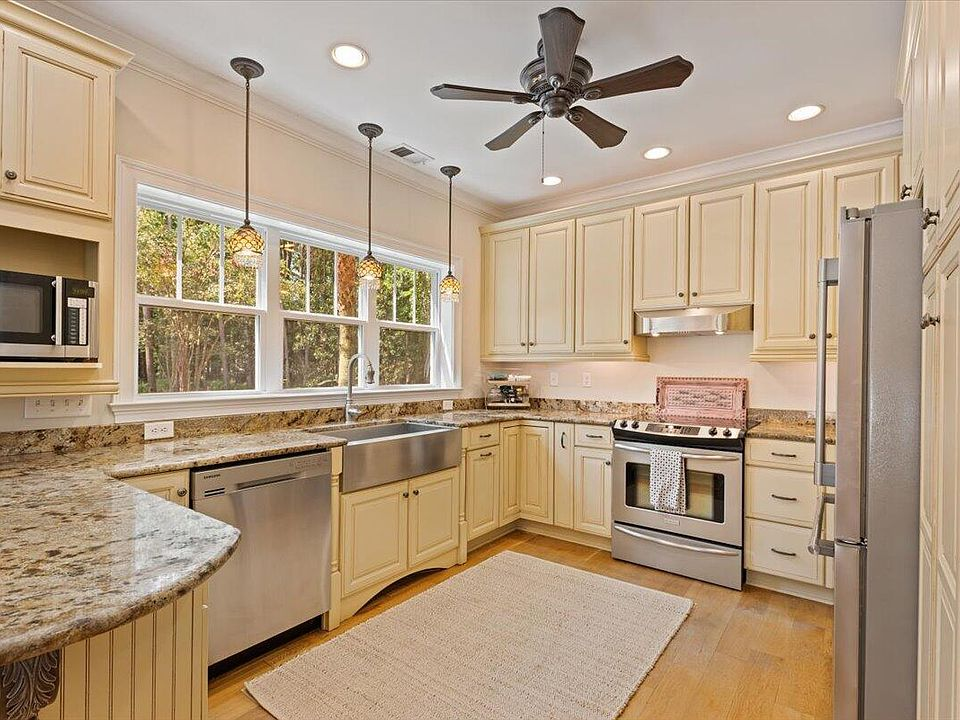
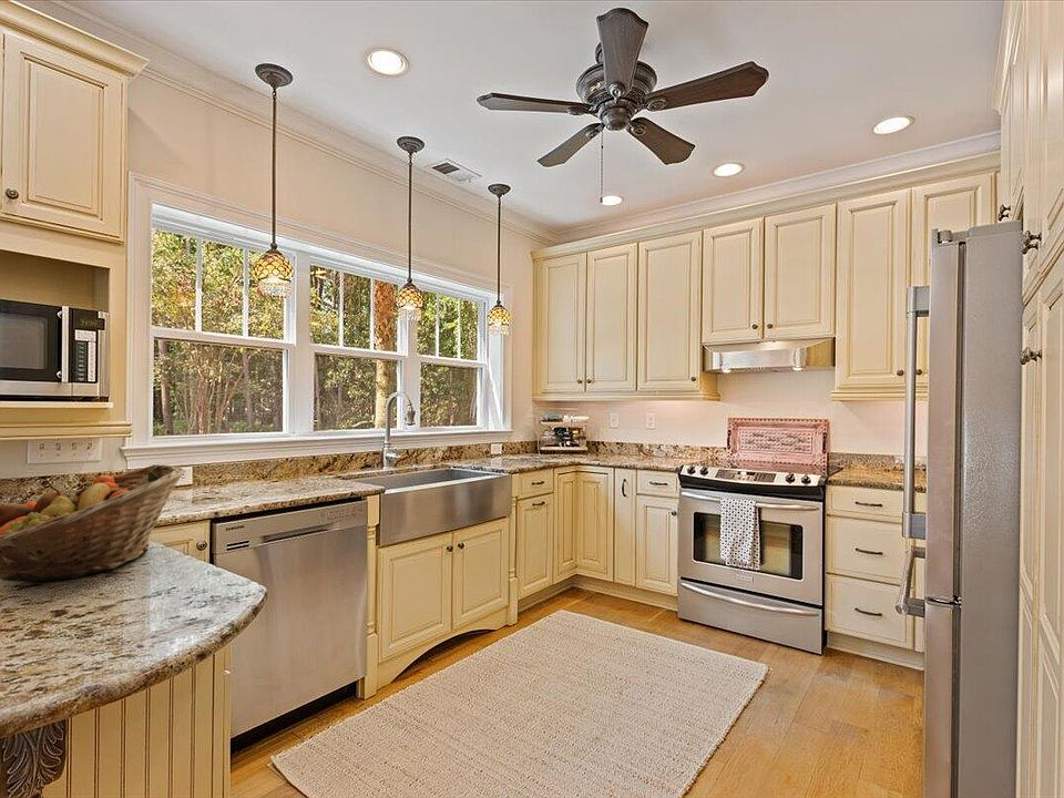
+ fruit basket (86, 515)
